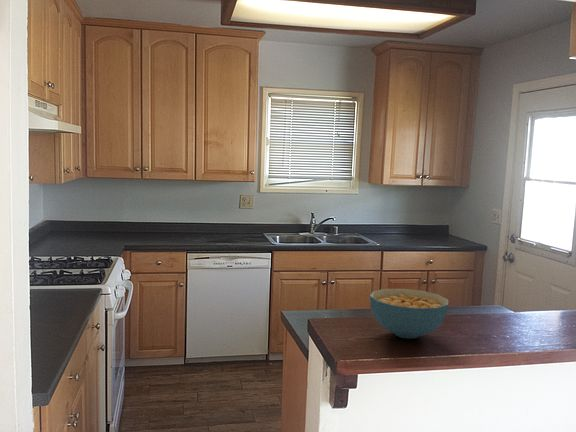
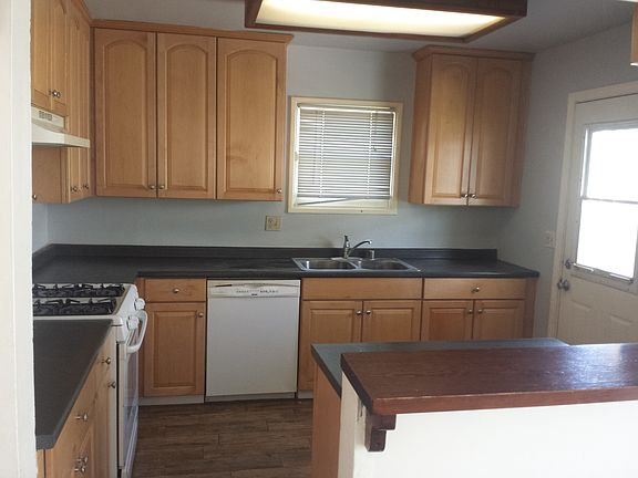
- cereal bowl (407, 316)
